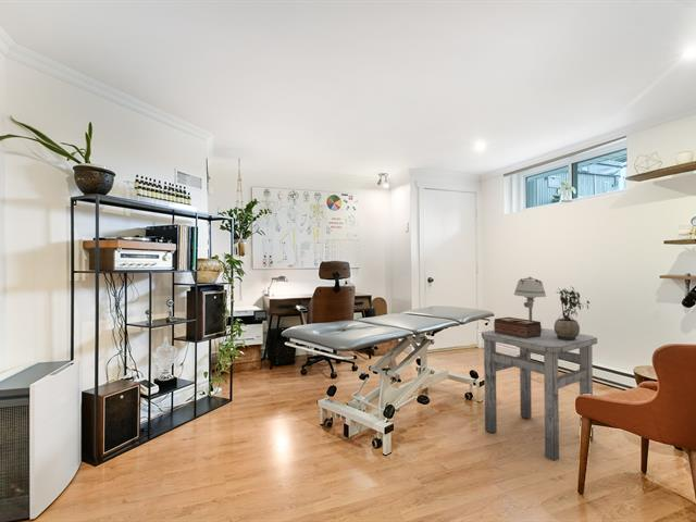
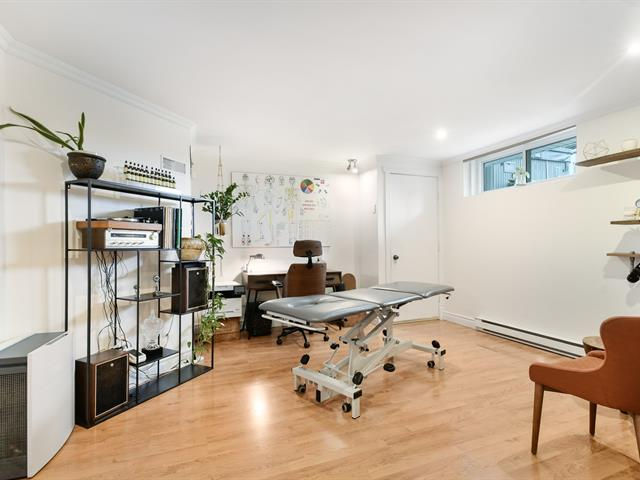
- side table (530, 385)
- tissue box (517, 326)
- table lamp (530, 302)
- potted plant (571, 312)
